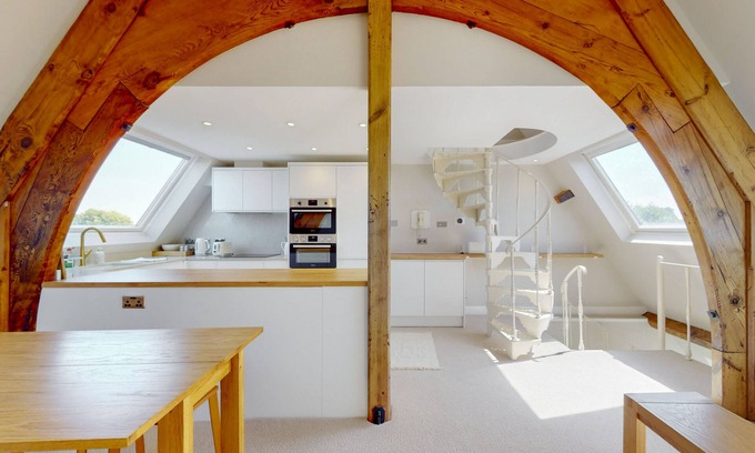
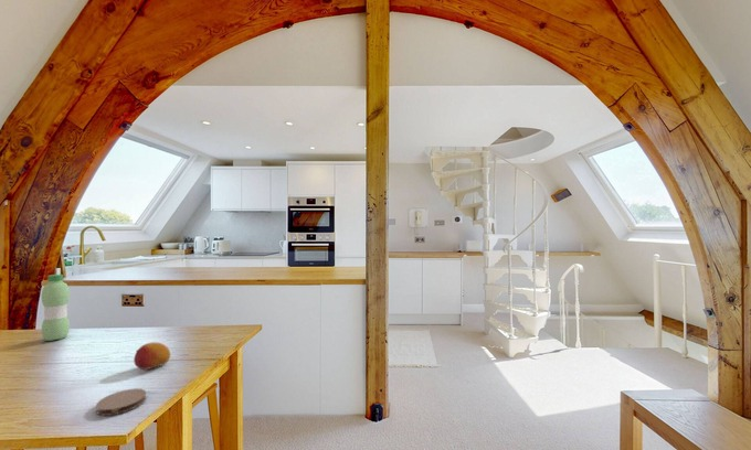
+ water bottle (55, 307)
+ coaster (121, 400)
+ fruit (152, 355)
